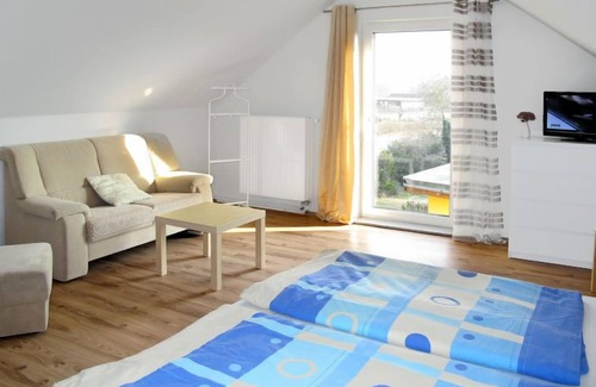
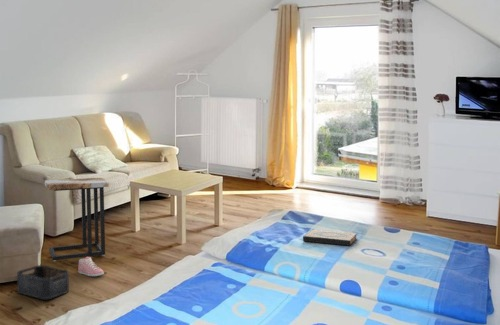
+ storage bin (43, 281)
+ hardback book (330, 237)
+ sneaker (90, 266)
+ side table (82, 217)
